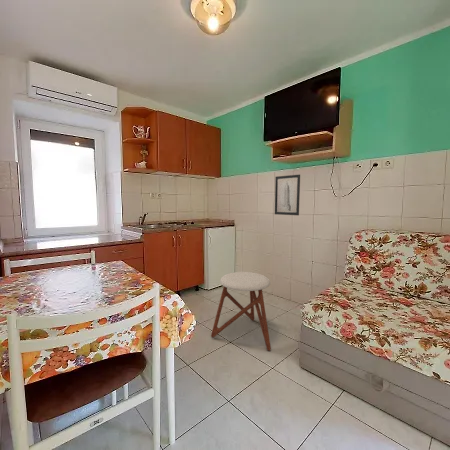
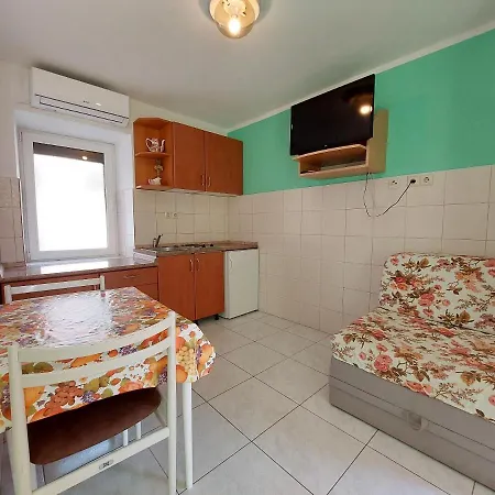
- stool (247, 308)
- wall art (286, 195)
